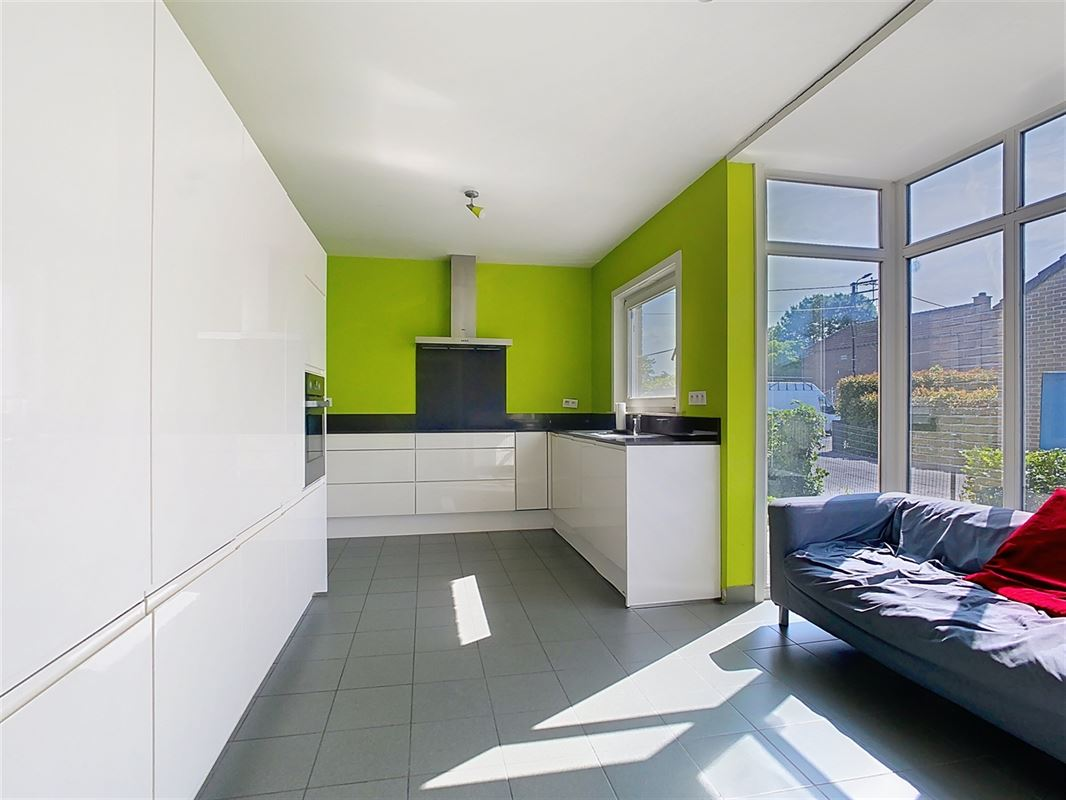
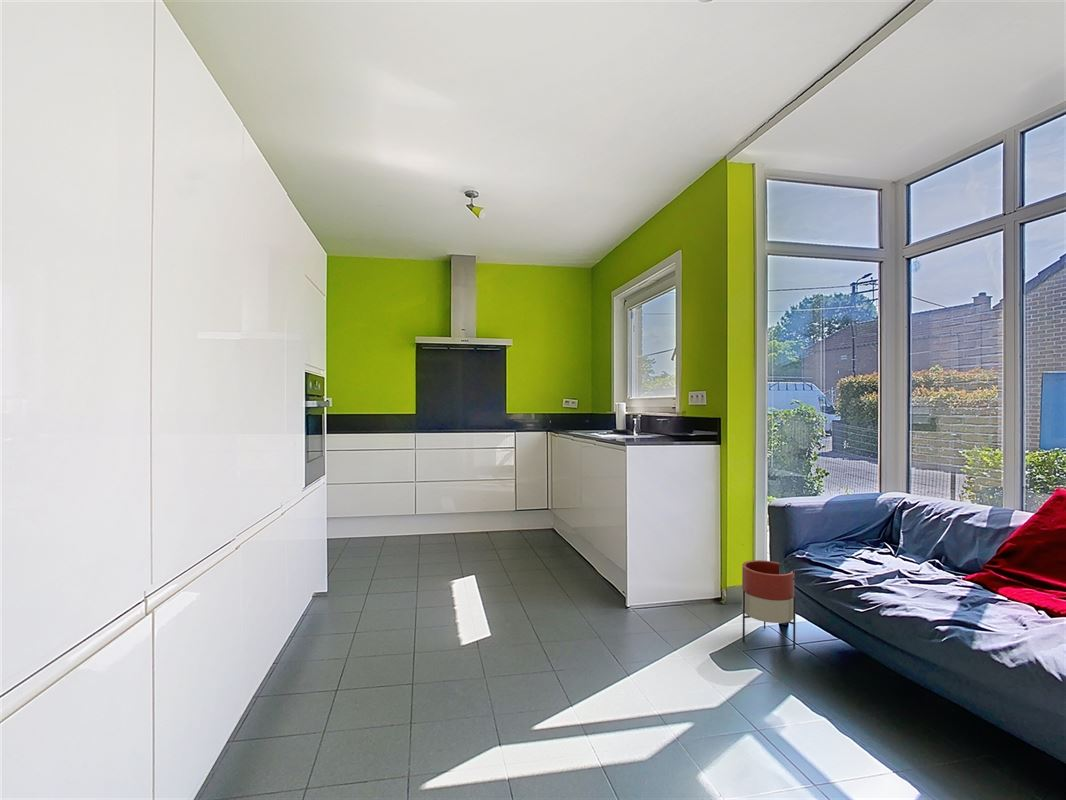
+ planter (766, 603)
